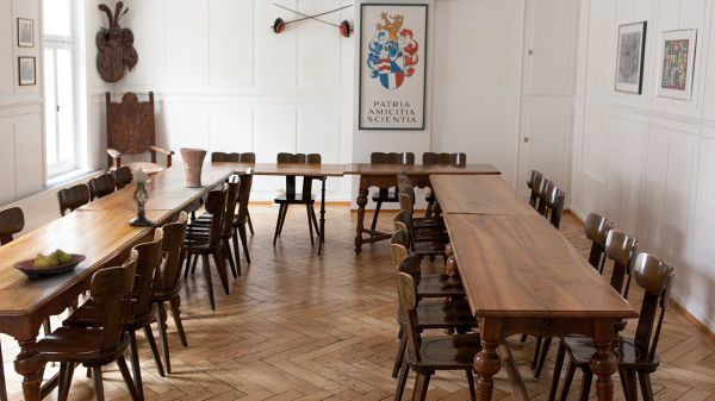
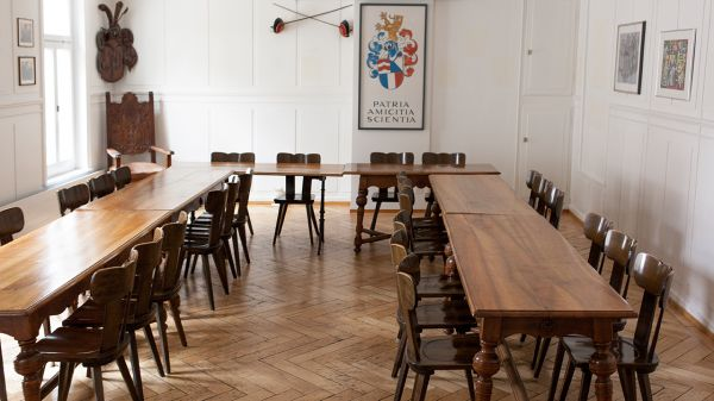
- candle holder (141, 195)
- vase (193, 167)
- fruit bowl (50, 262)
